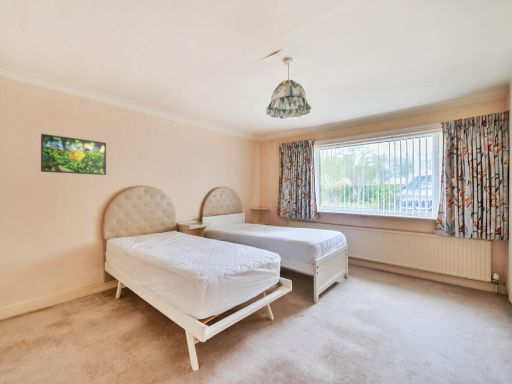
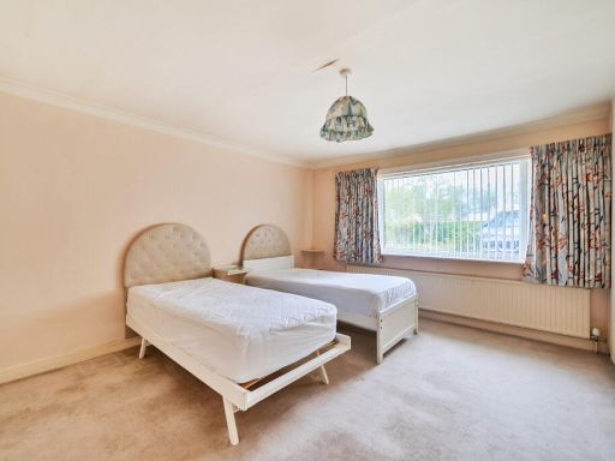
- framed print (76, 156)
